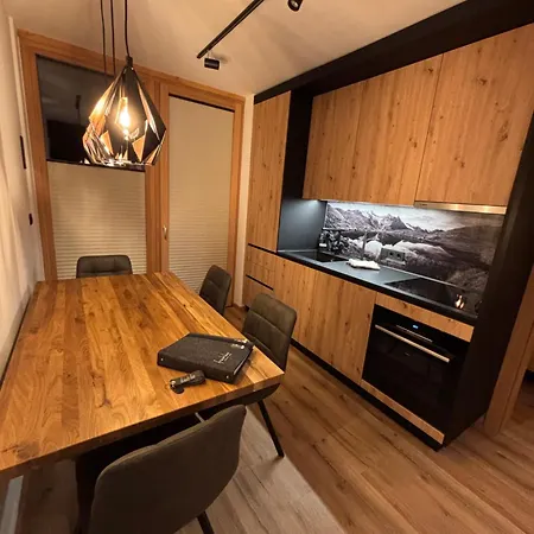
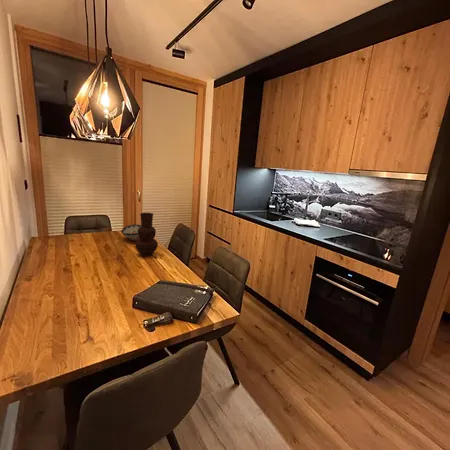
+ vase (146, 234)
+ decorative bowl (136, 233)
